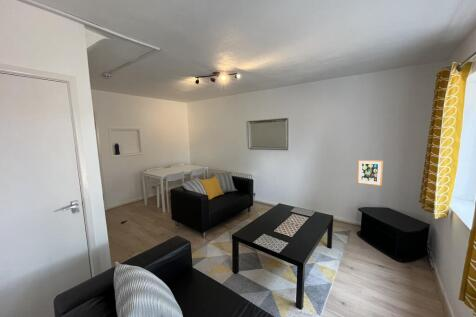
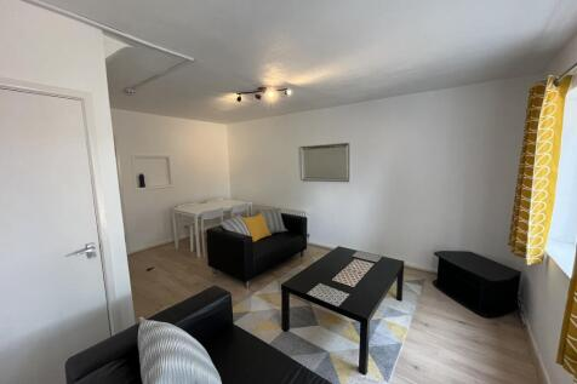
- wall art (369, 172)
